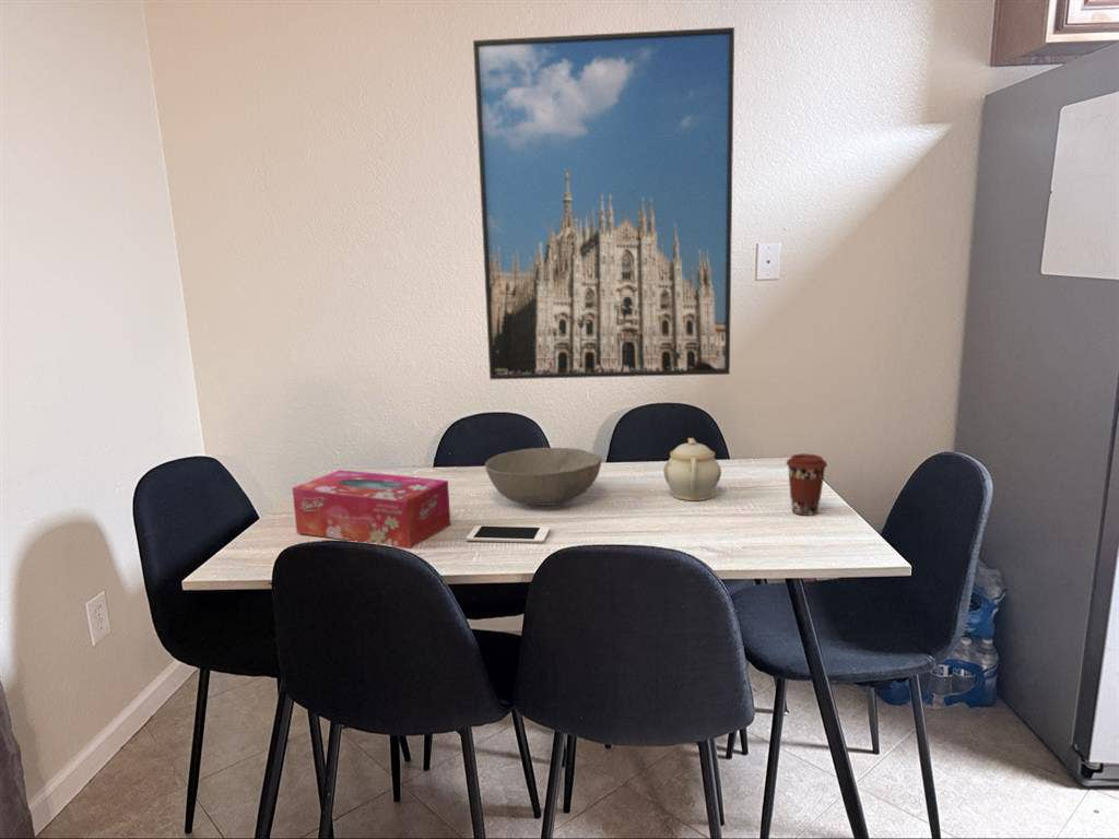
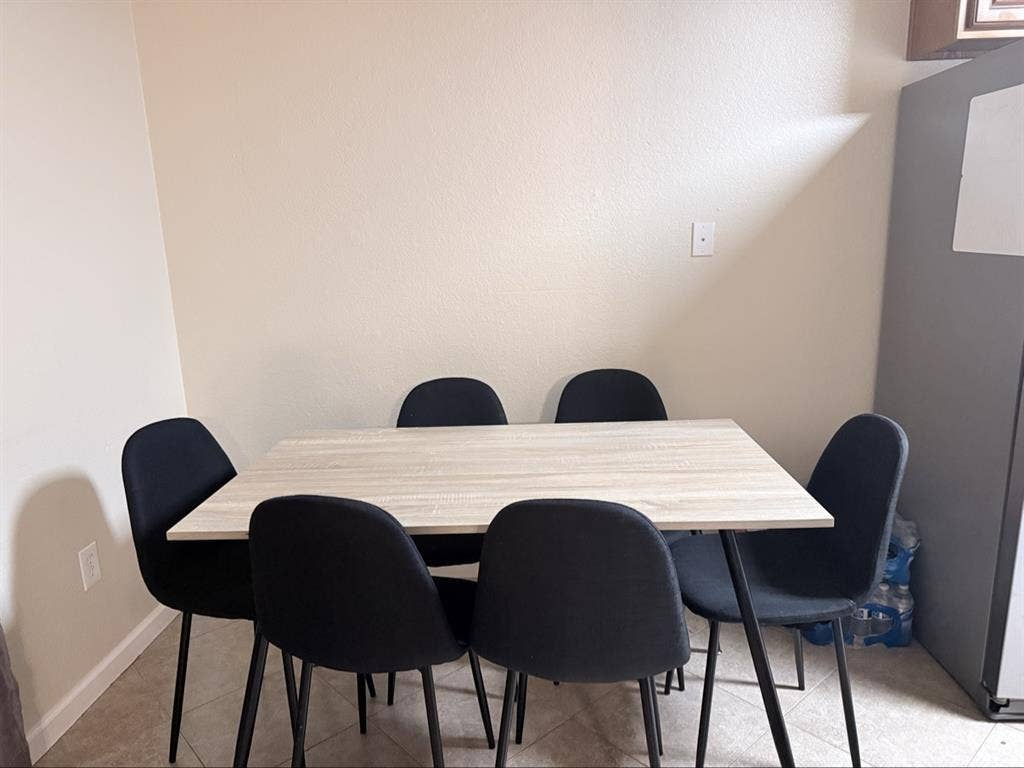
- coffee cup (805, 484)
- tissue box (372, 506)
- cell phone (508, 533)
- bowl (543, 477)
- teapot (692, 468)
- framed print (605, 213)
